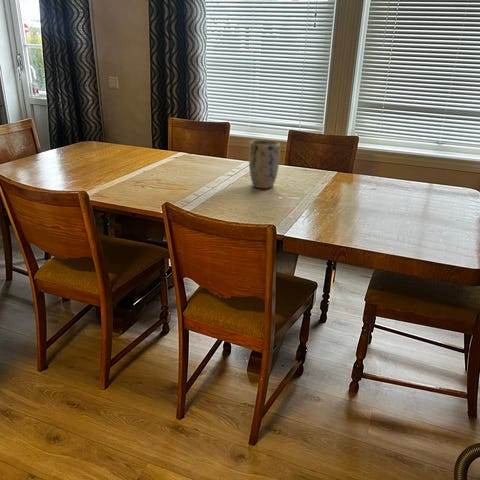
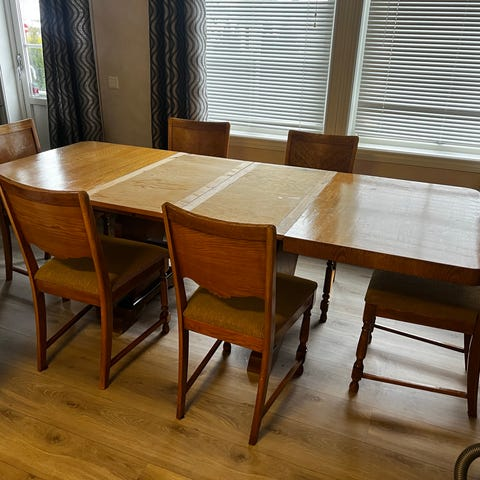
- plant pot (263, 164)
